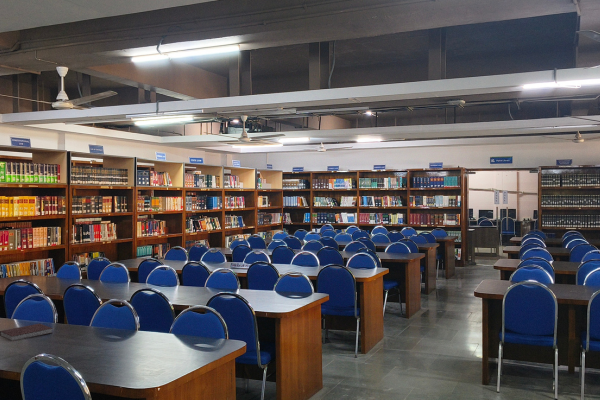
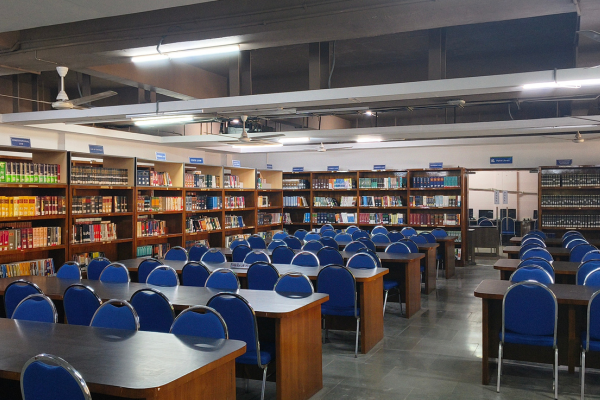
- notebook (26, 331)
